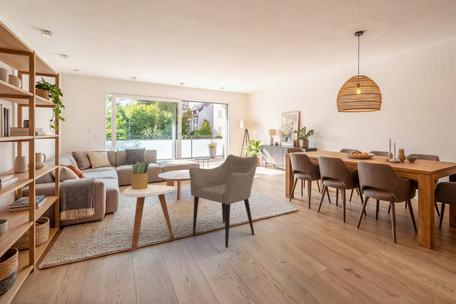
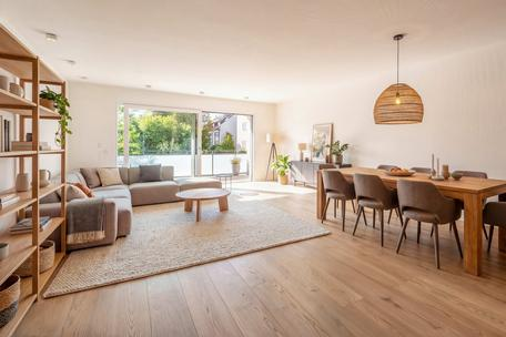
- potted plant (139, 174)
- armchair (227, 193)
- side table (142, 213)
